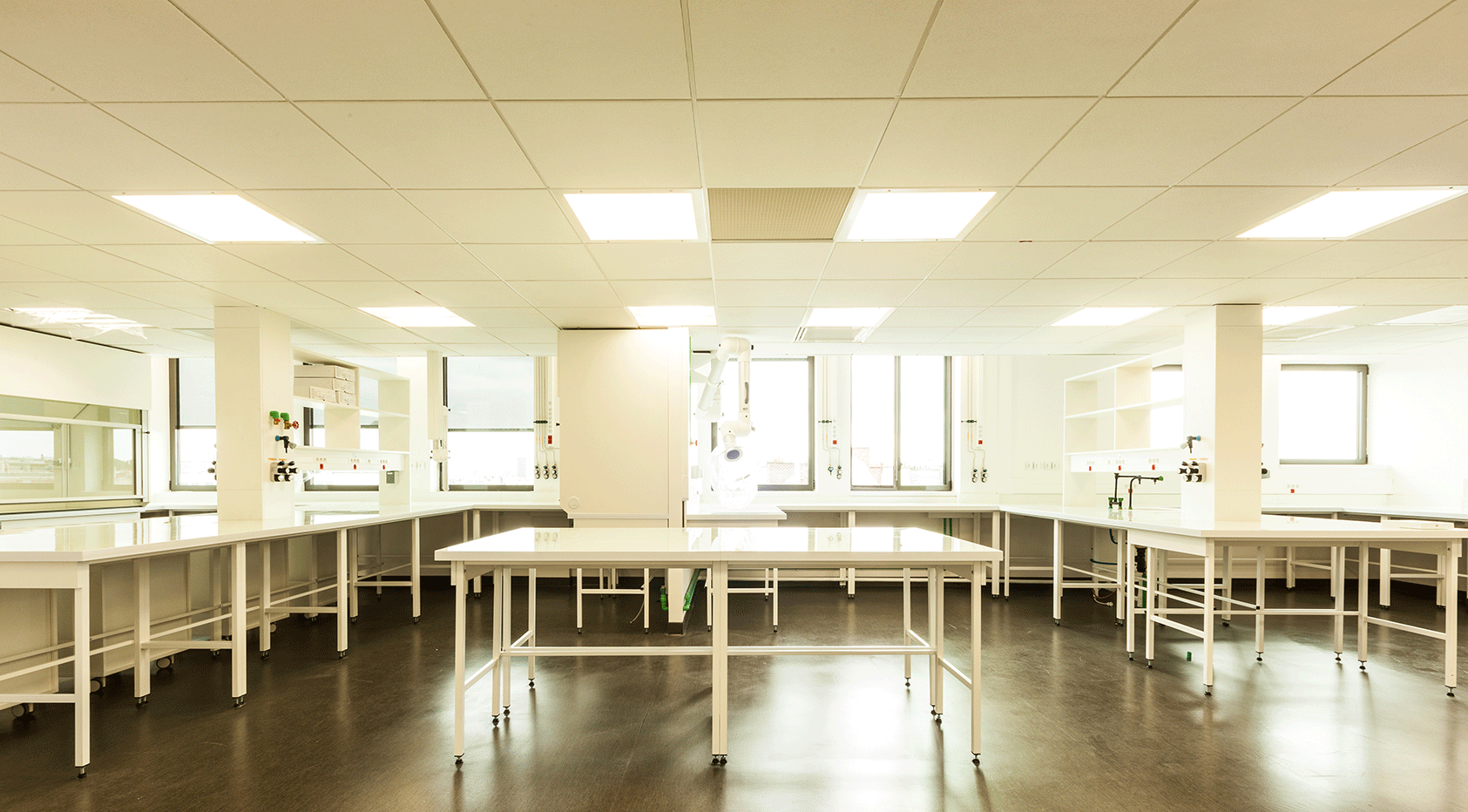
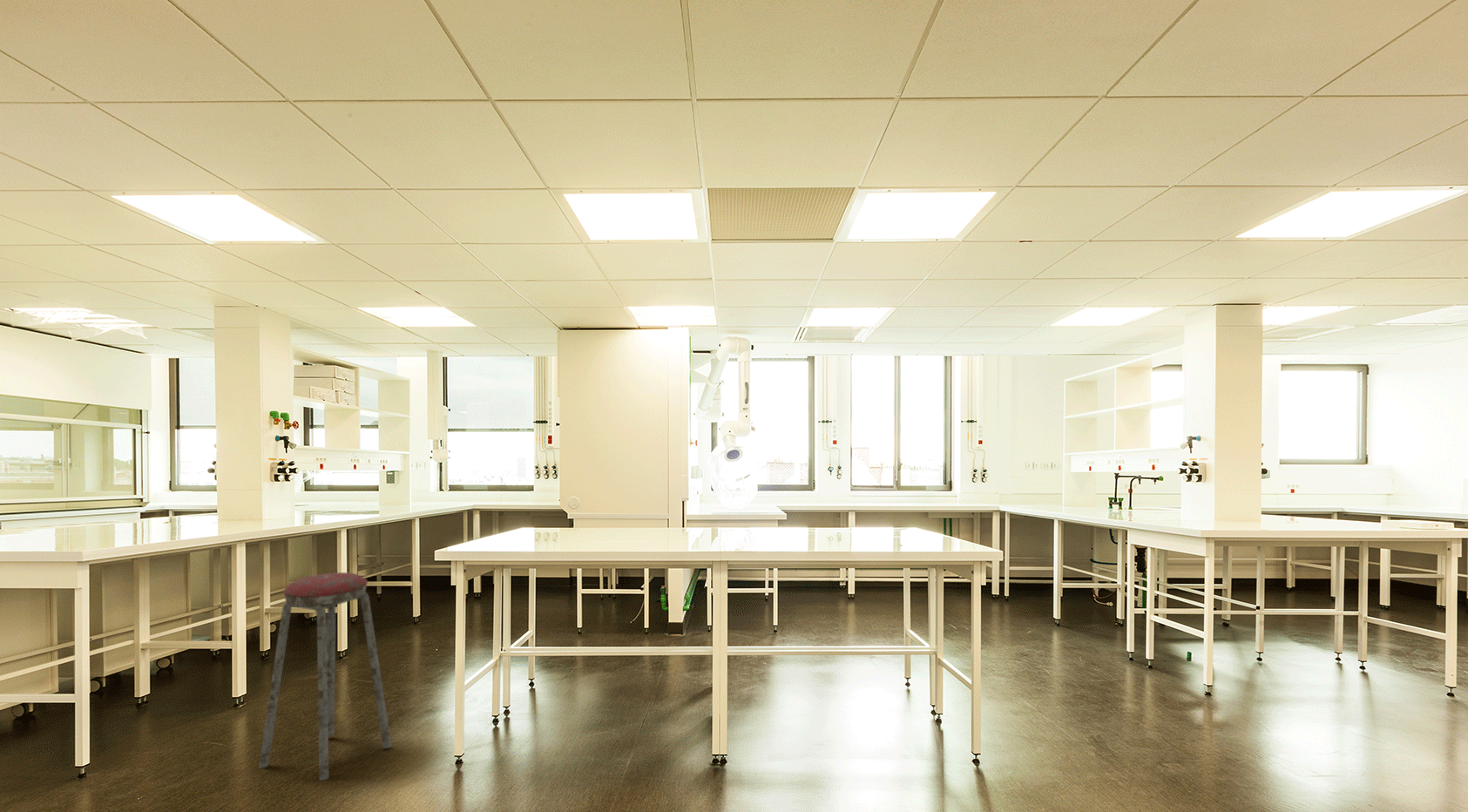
+ music stool (327, 667)
